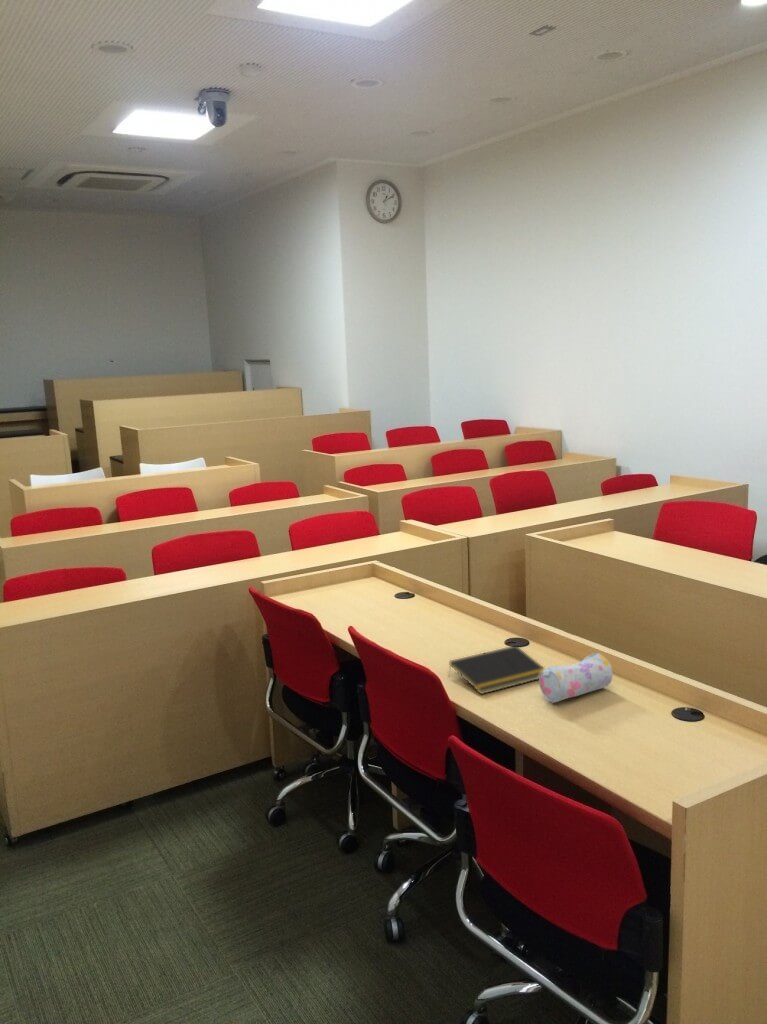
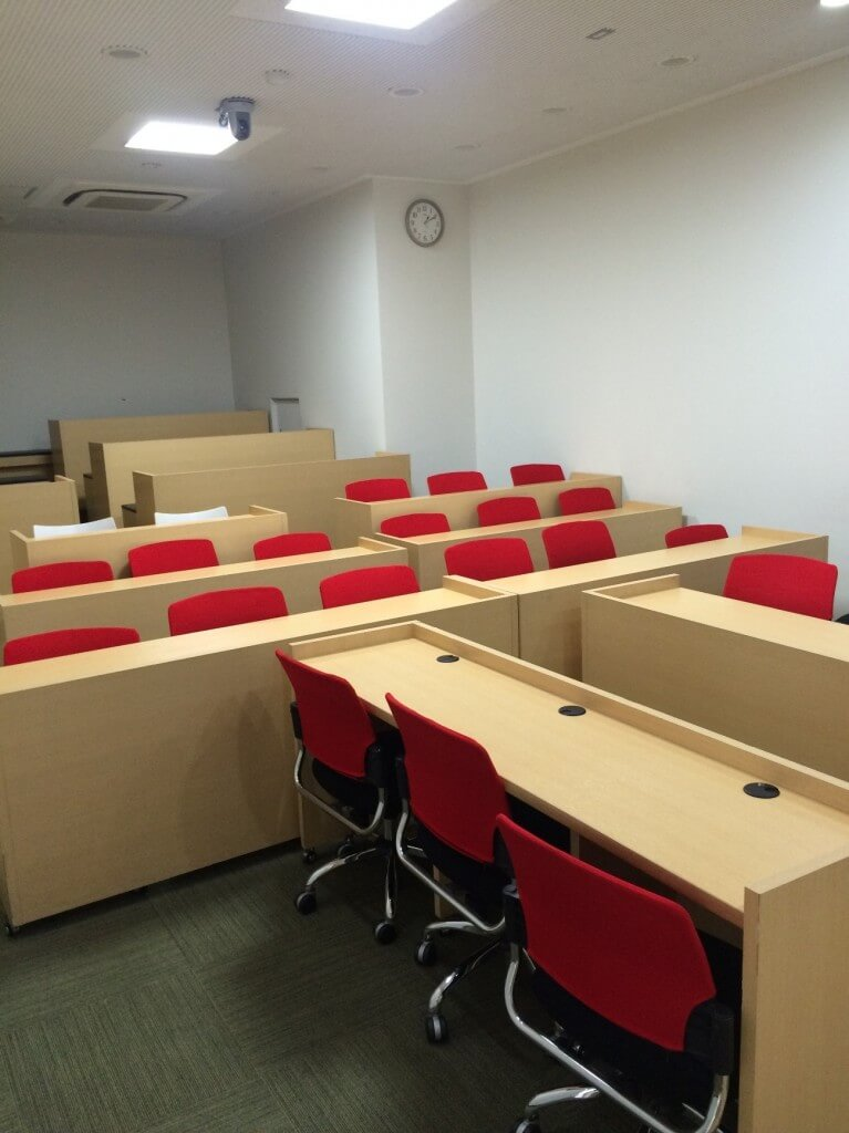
- notepad (499, 668)
- pencil case (576, 677)
